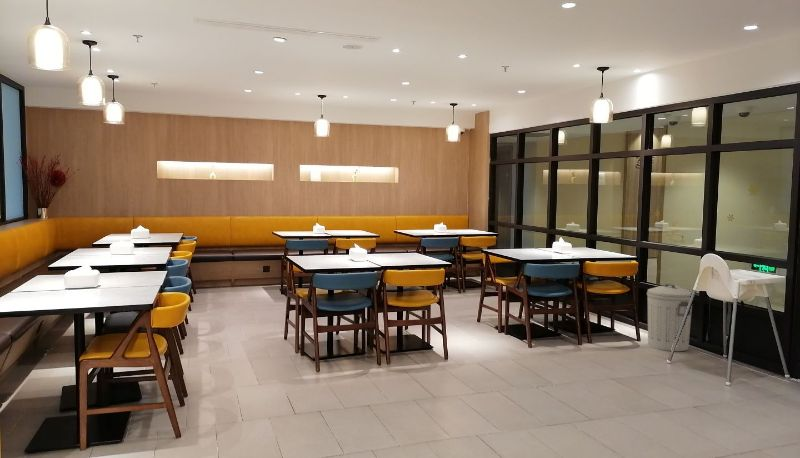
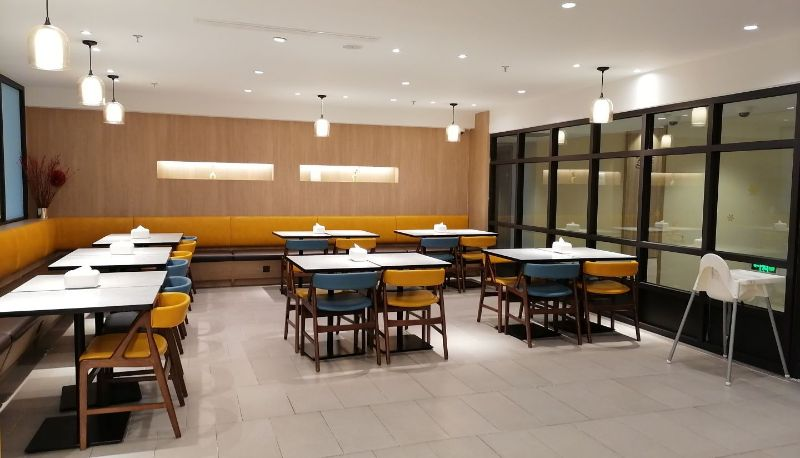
- trash can (669, 315)
